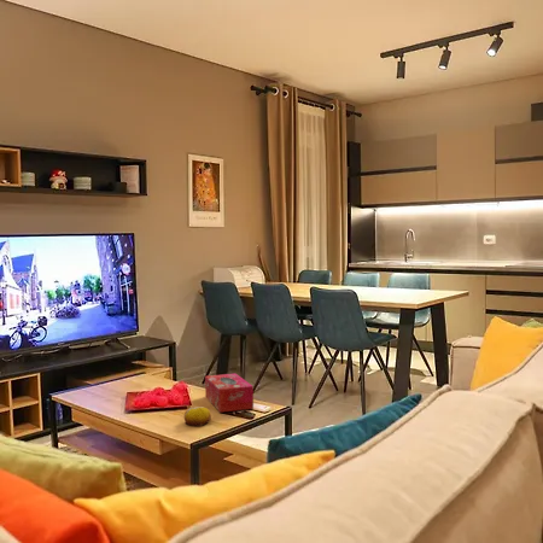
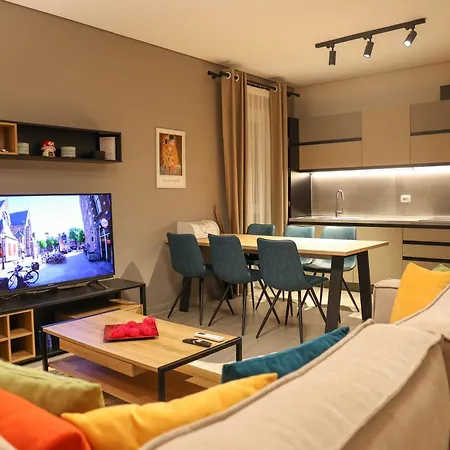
- fruit (197, 414)
- tissue box (228, 391)
